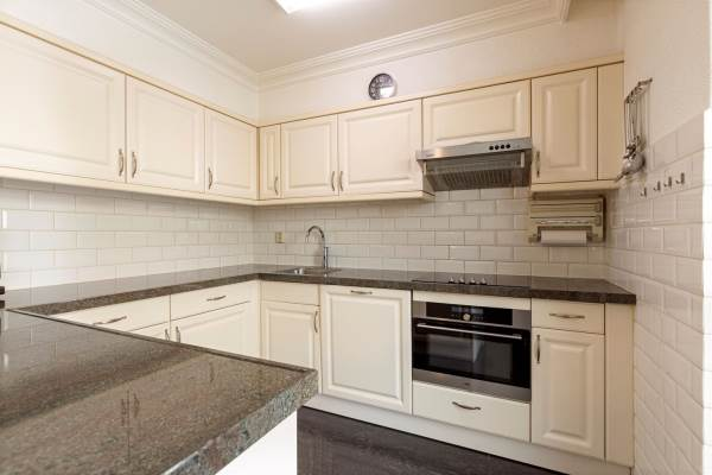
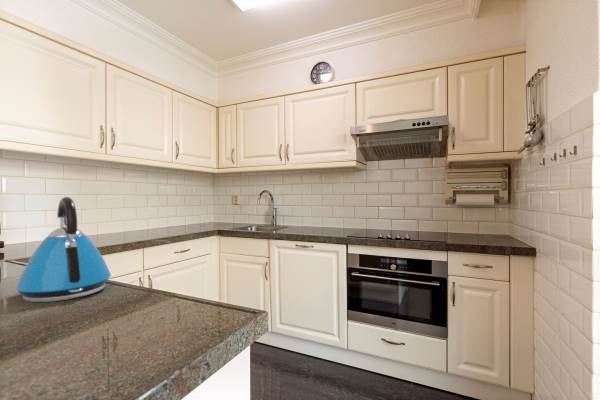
+ kettle (67, 244)
